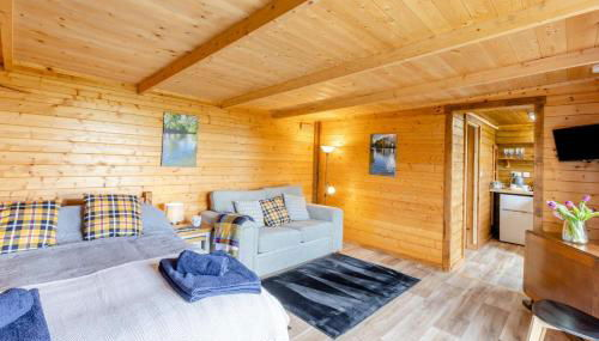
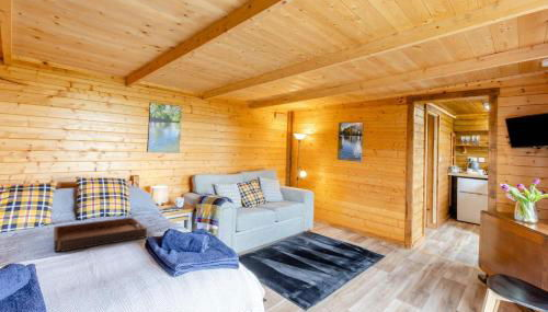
+ serving tray (100, 231)
